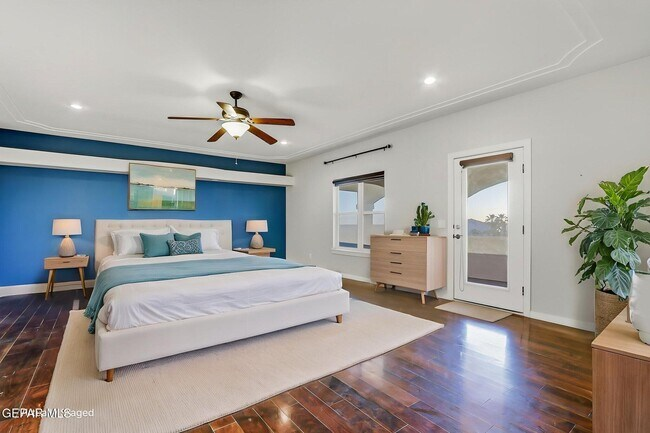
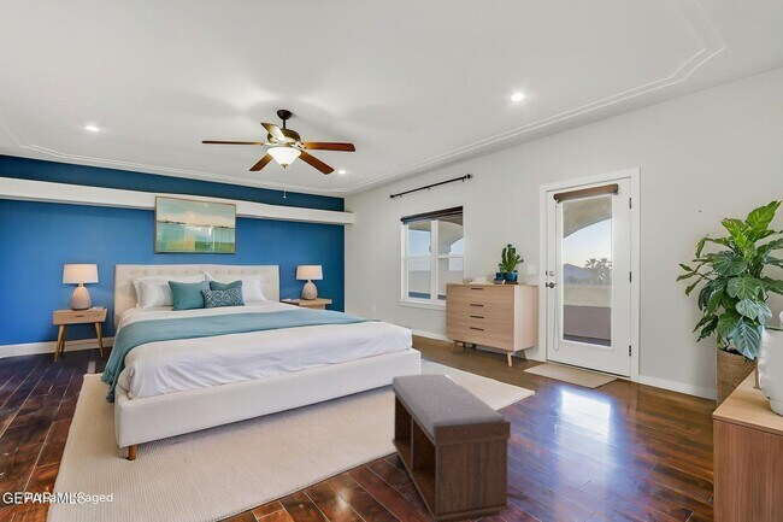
+ bench (440, 435)
